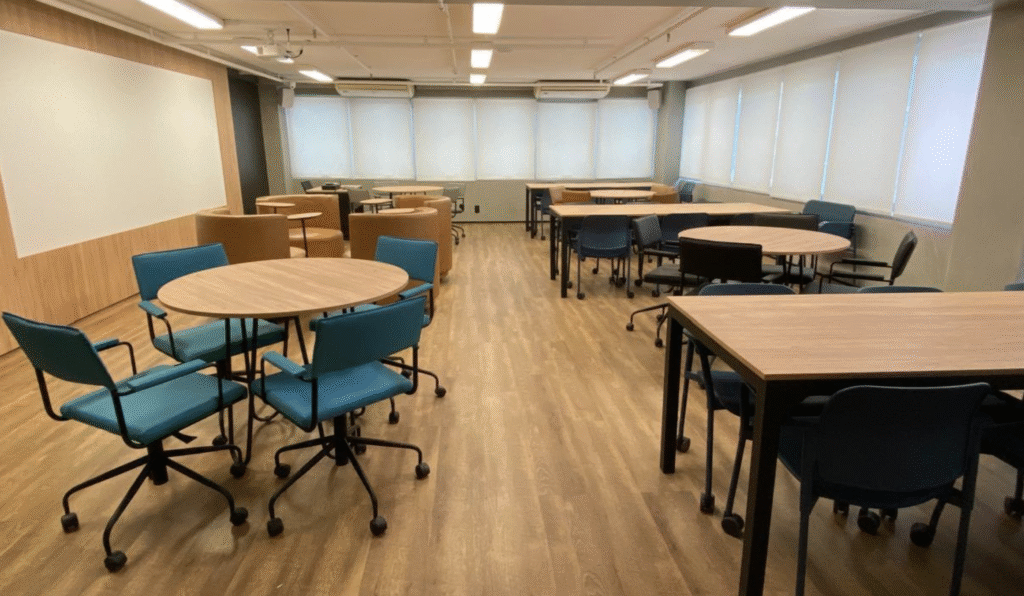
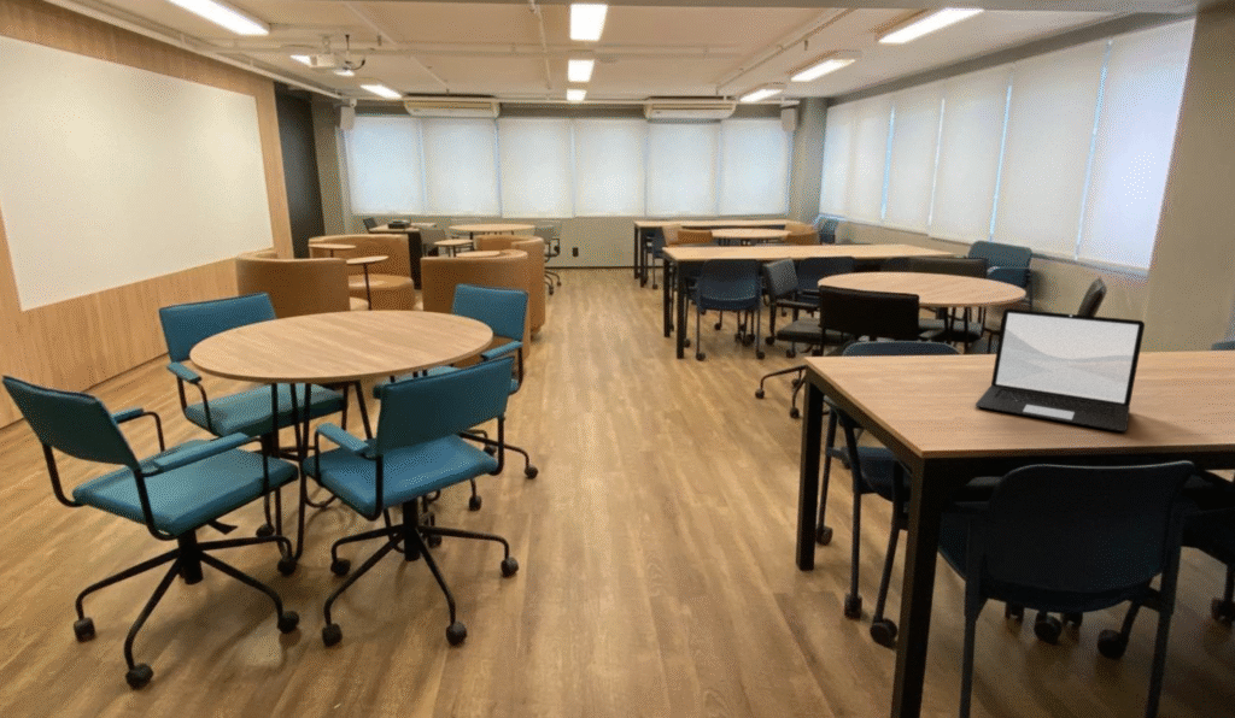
+ laptop (1059, 364)
